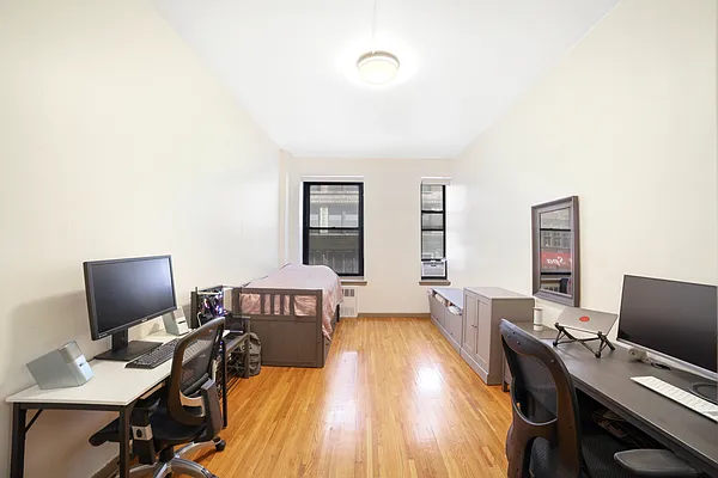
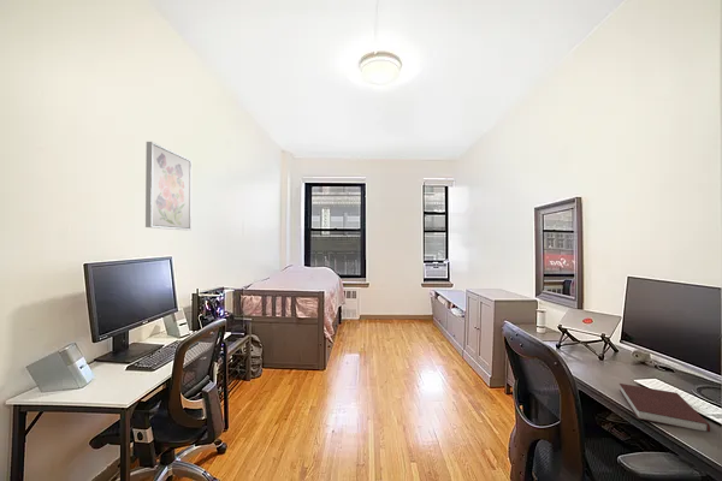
+ wall art (171, 190)
+ notebook (658, 404)
